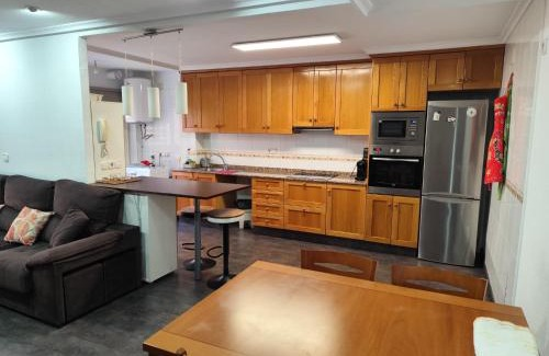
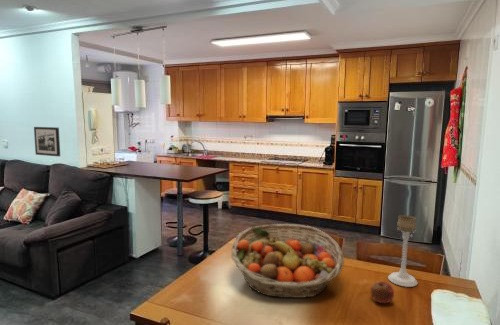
+ candle holder (404, 249)
+ fruit (382, 291)
+ picture frame (46, 141)
+ fruit basket (286, 258)
